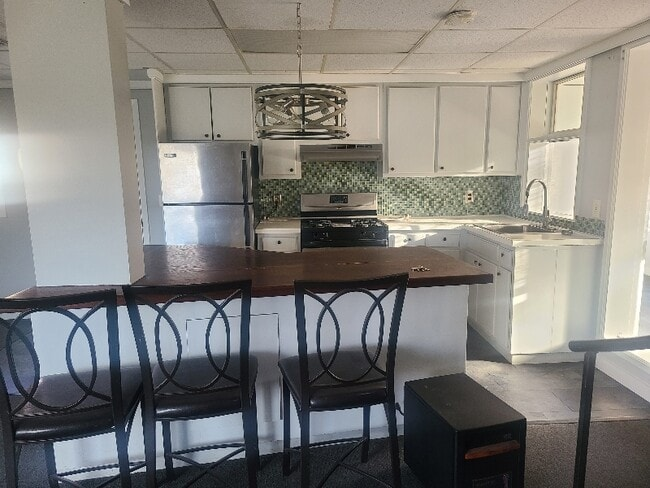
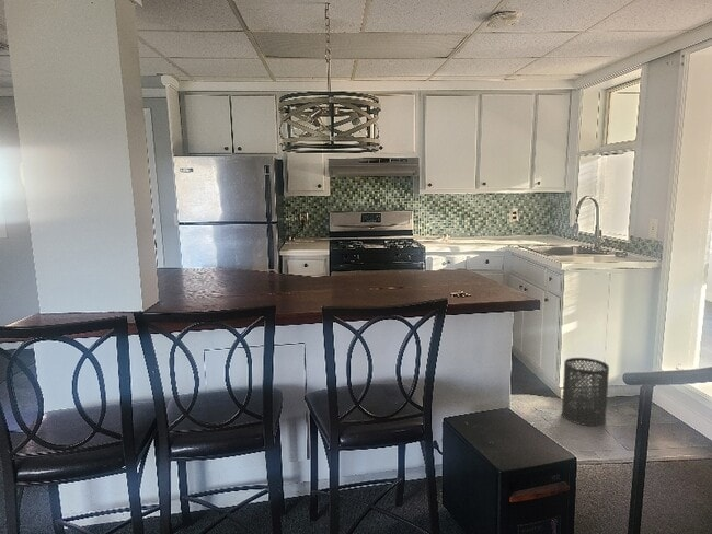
+ trash can (584, 391)
